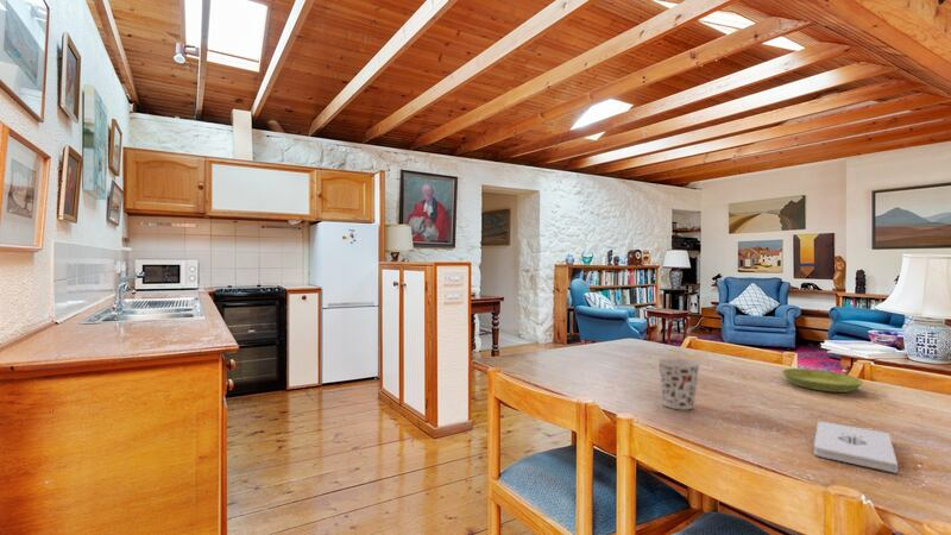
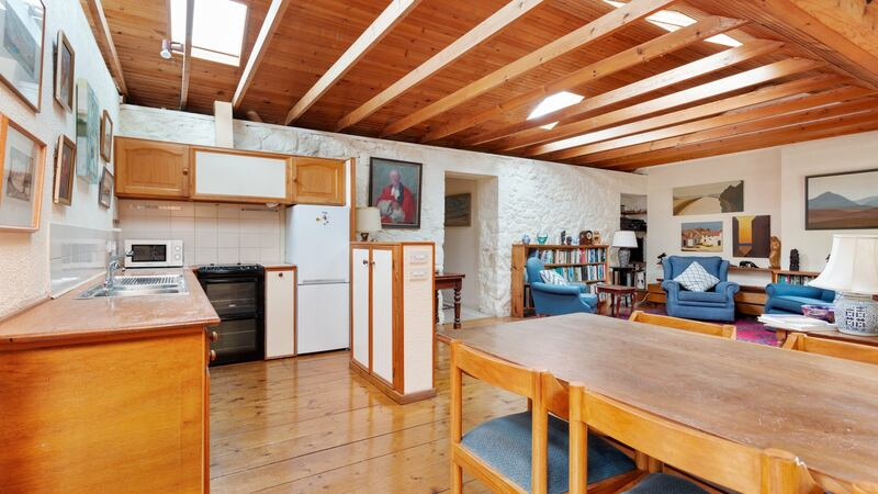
- cup (678, 383)
- saucer (820, 380)
- notepad (852, 443)
